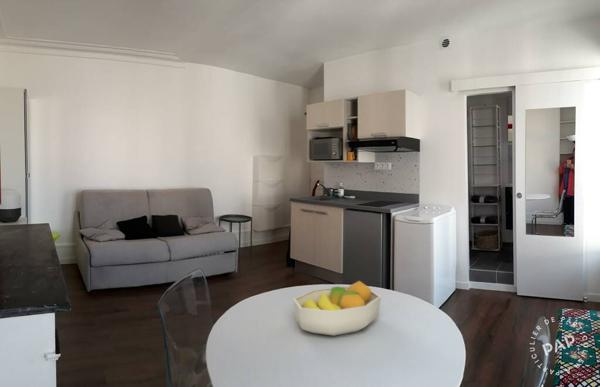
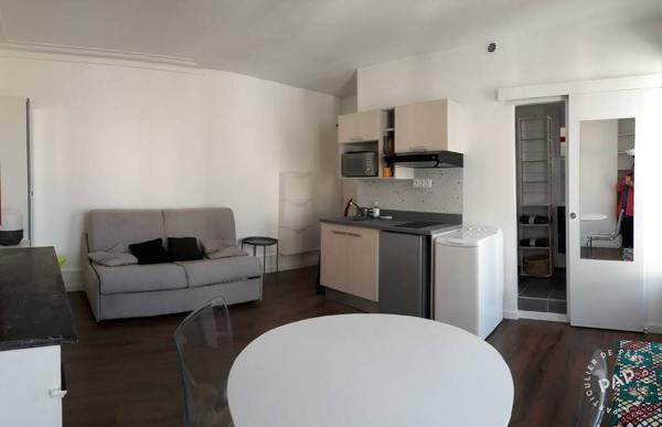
- fruit bowl (337, 304)
